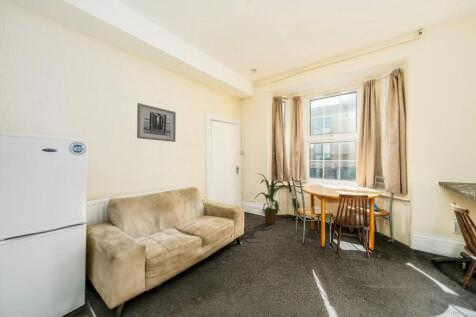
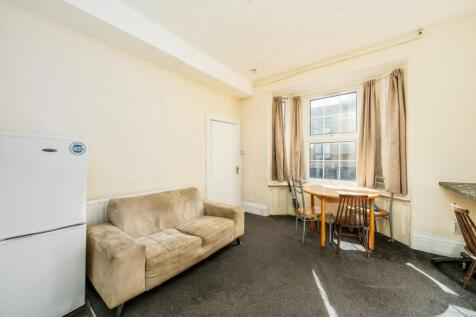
- house plant (273, 198)
- wall art (157, 124)
